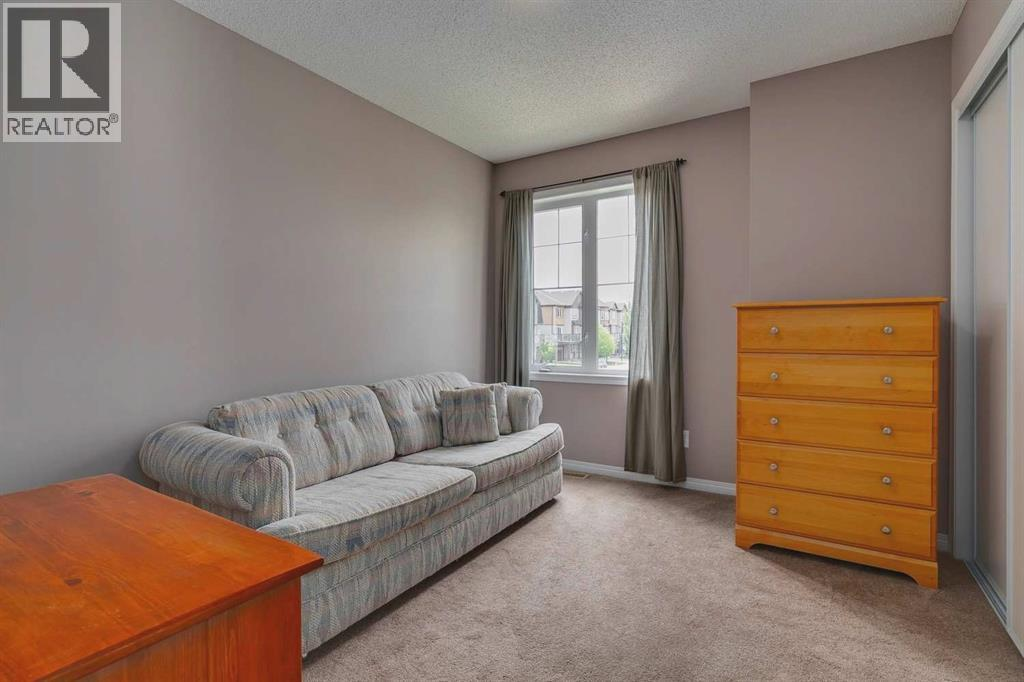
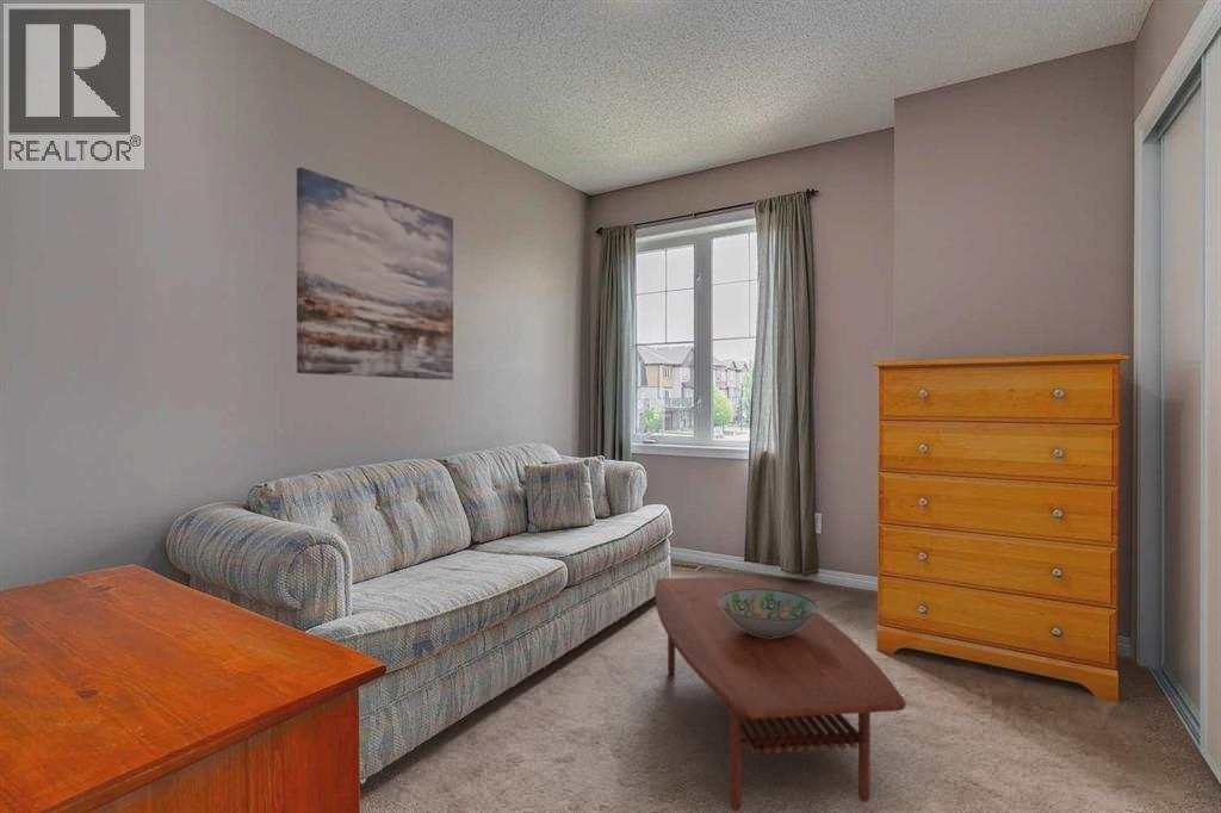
+ wall art (384, 286)
+ coffee table (749, 675)
+ decorative bowl (766, 616)
